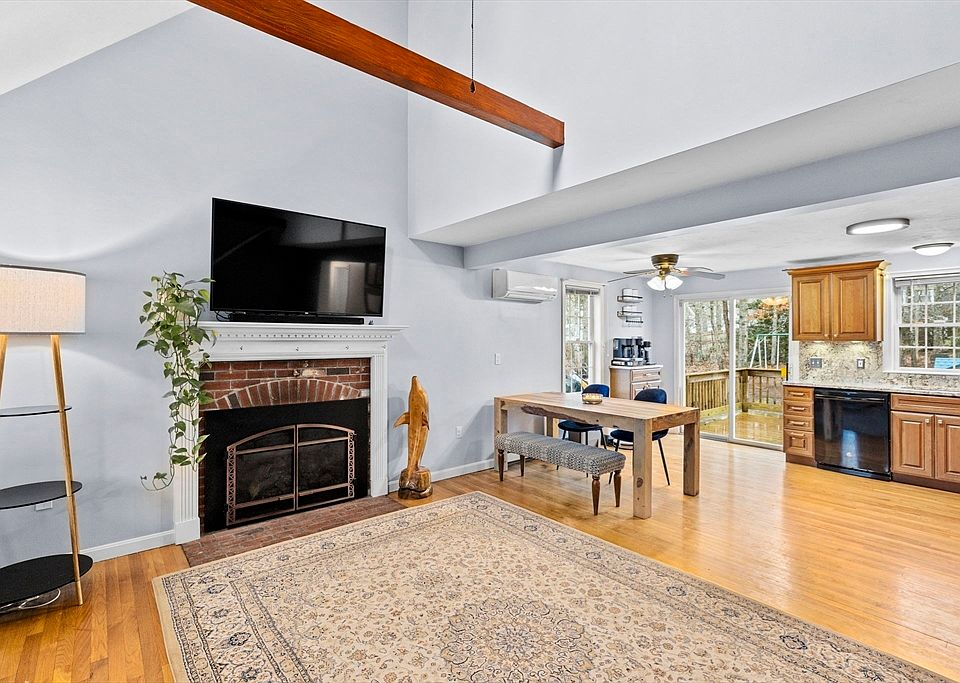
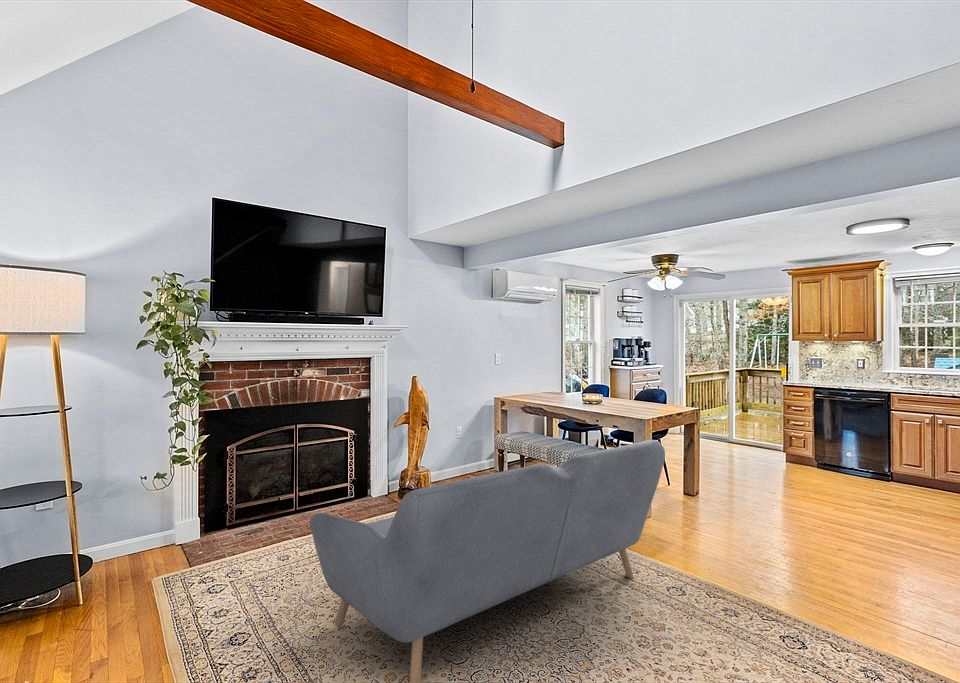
+ sofa (508, 524)
